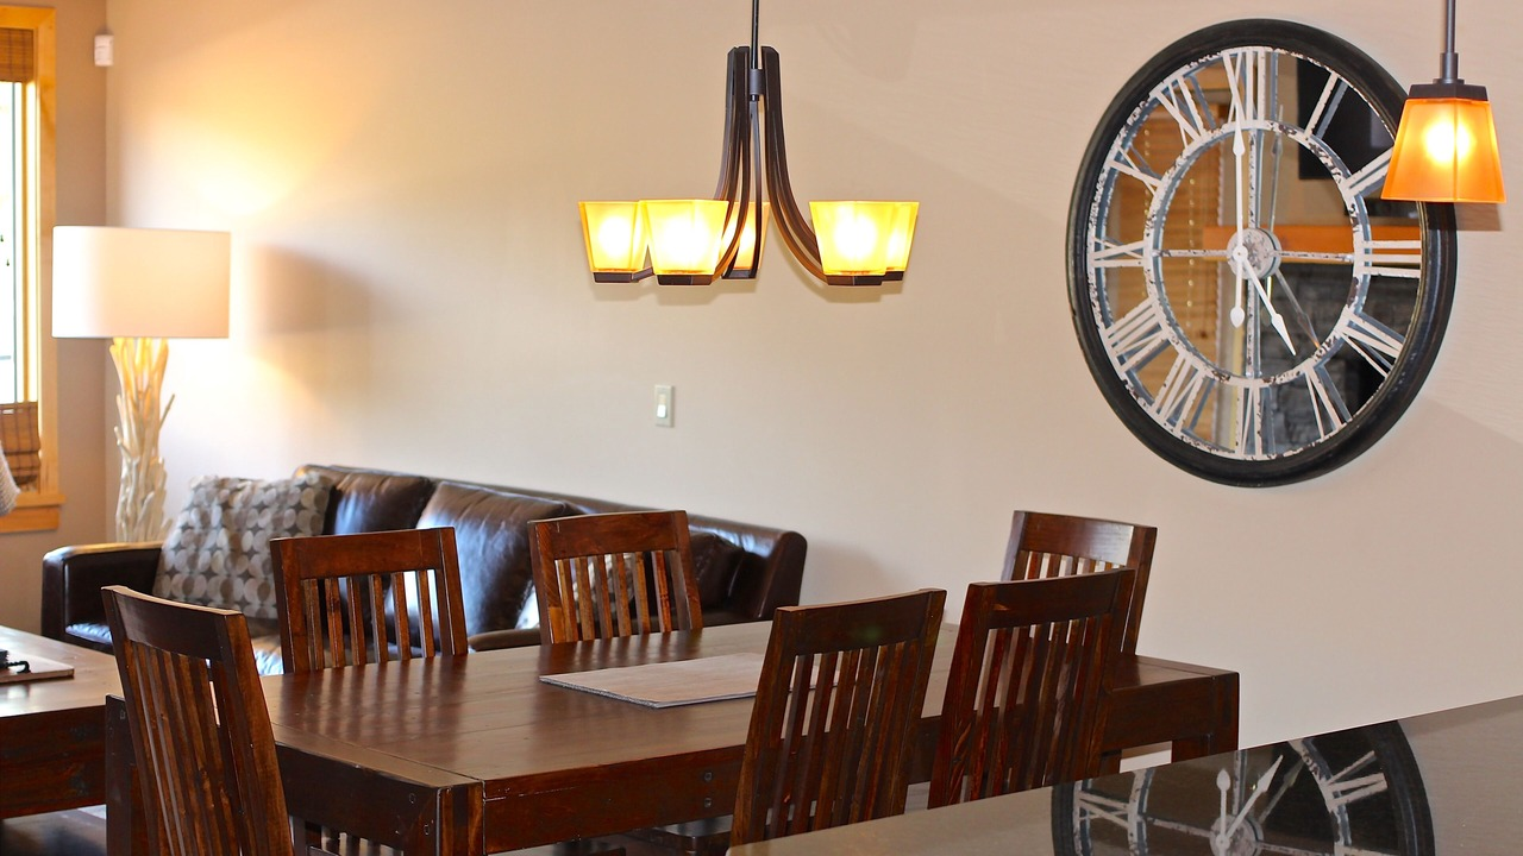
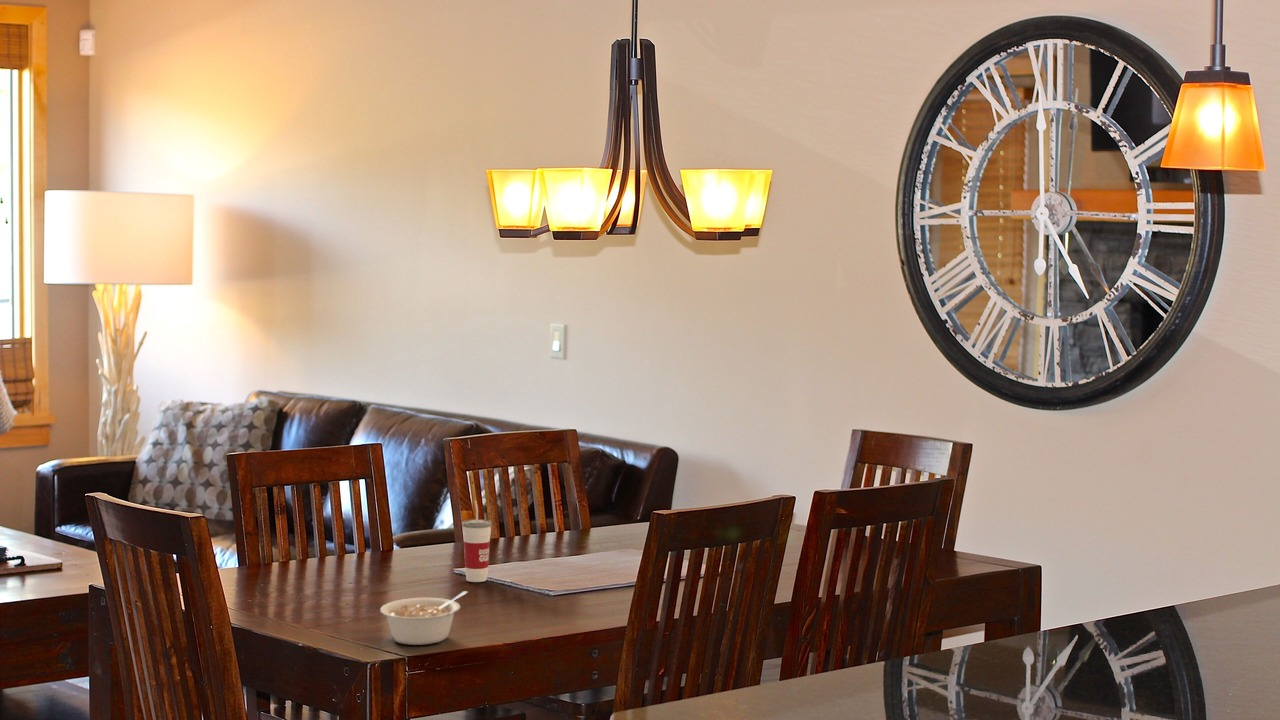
+ cup (476, 540)
+ legume (421, 618)
